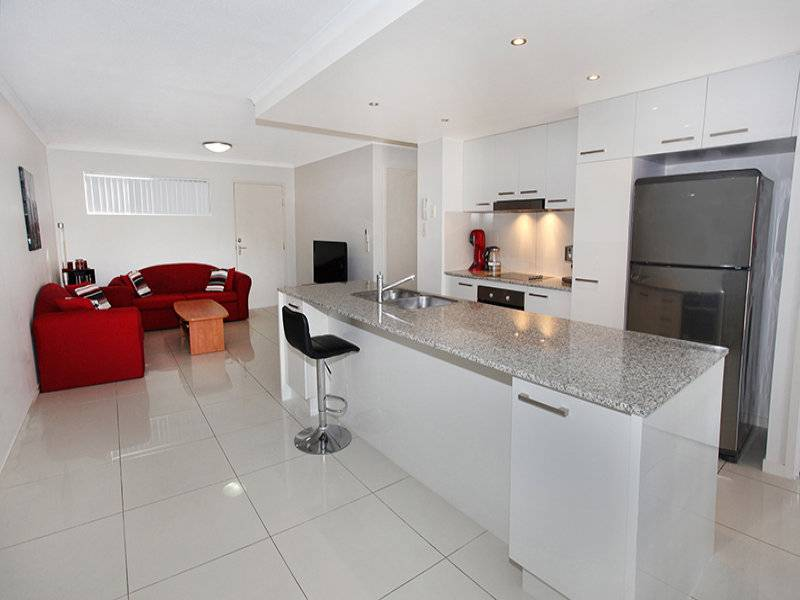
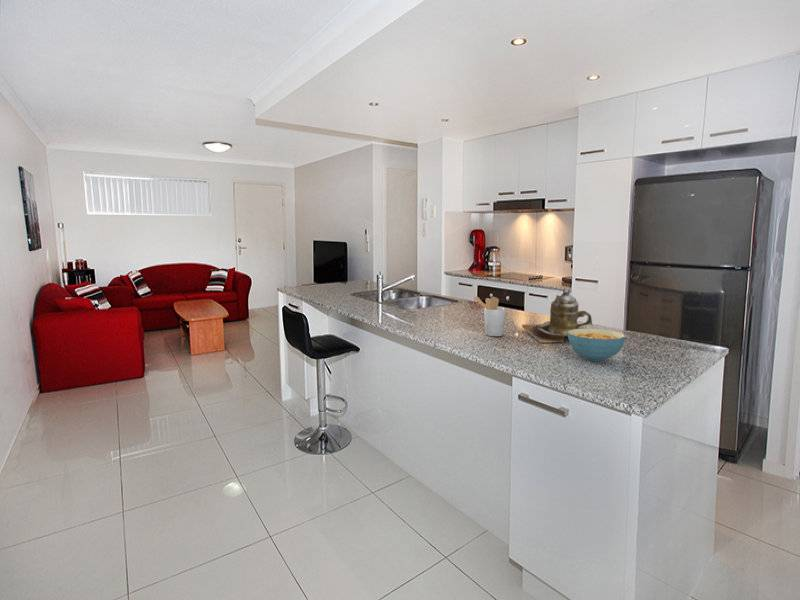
+ cereal bowl (595, 346)
+ teapot (558, 312)
+ utensil holder (488, 314)
